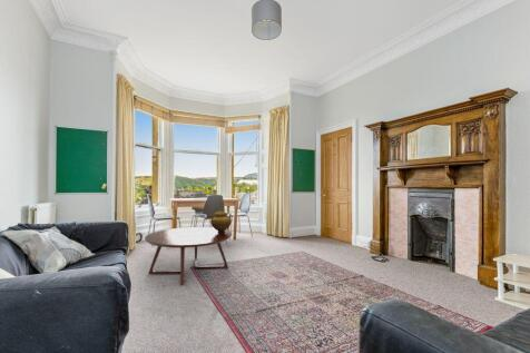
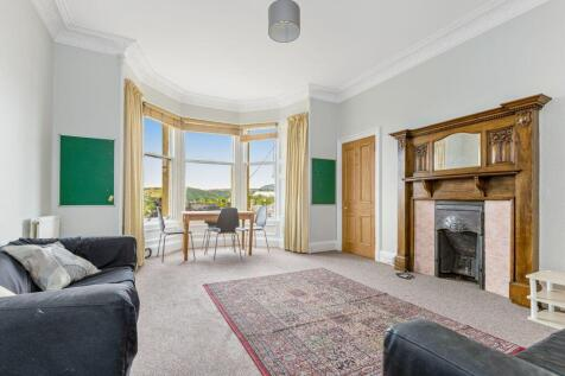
- ceramic pot (220, 219)
- coffee table (195, 252)
